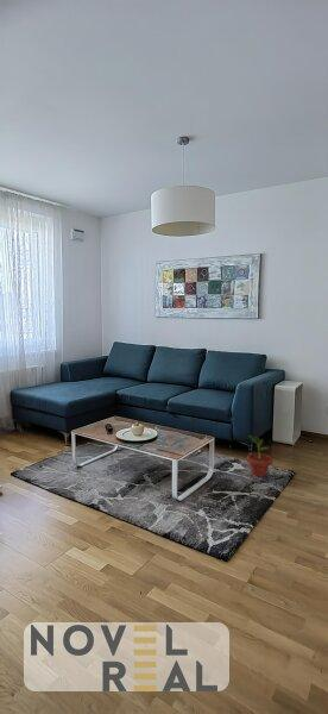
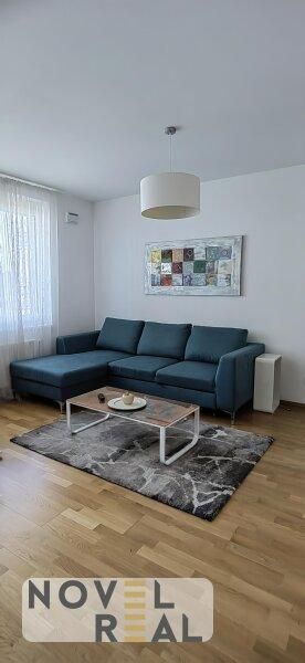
- potted plant (259, 455)
